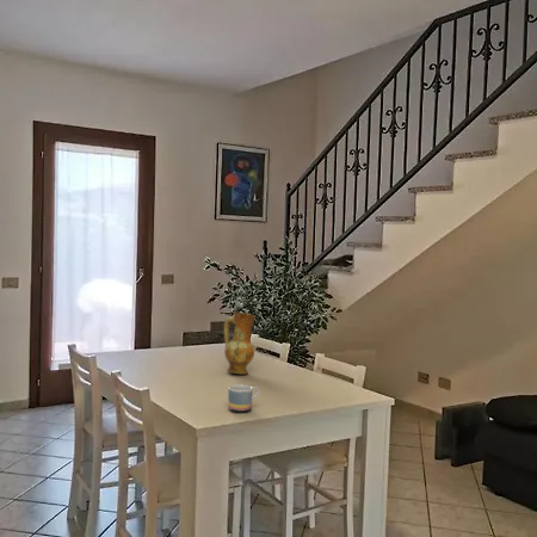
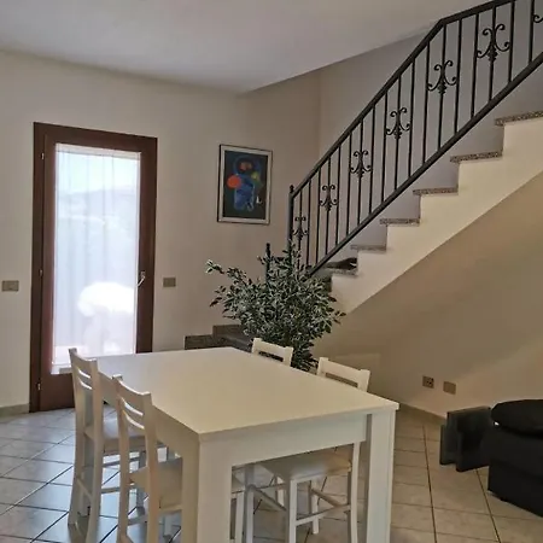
- ceramic jug (237, 342)
- mug (243, 397)
